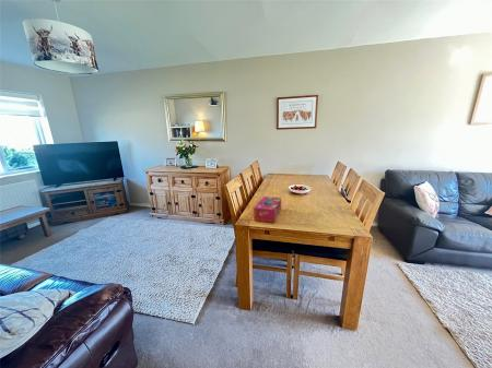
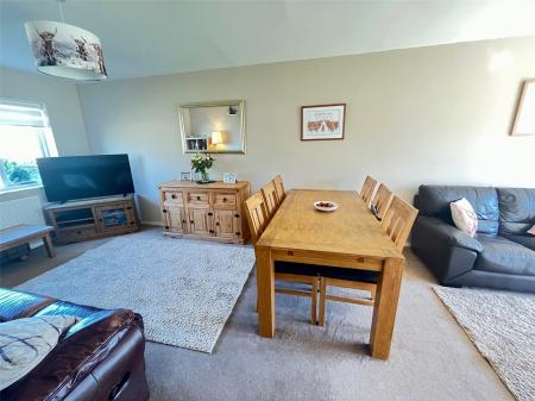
- tissue box (268, 207)
